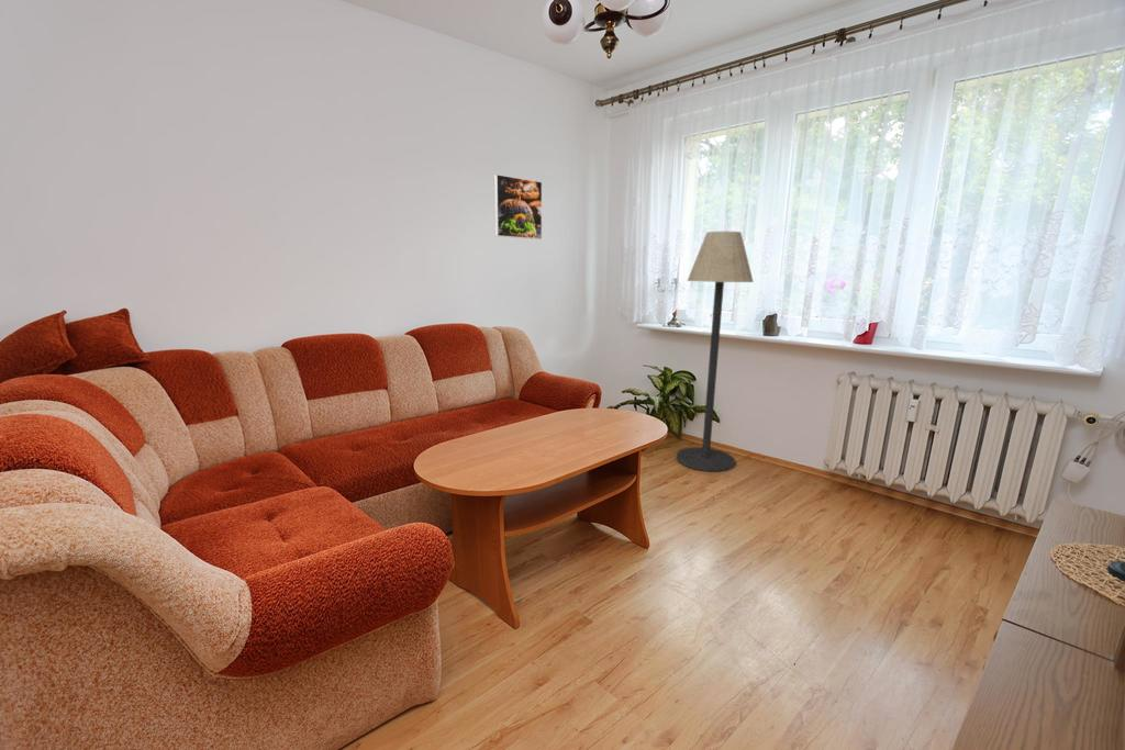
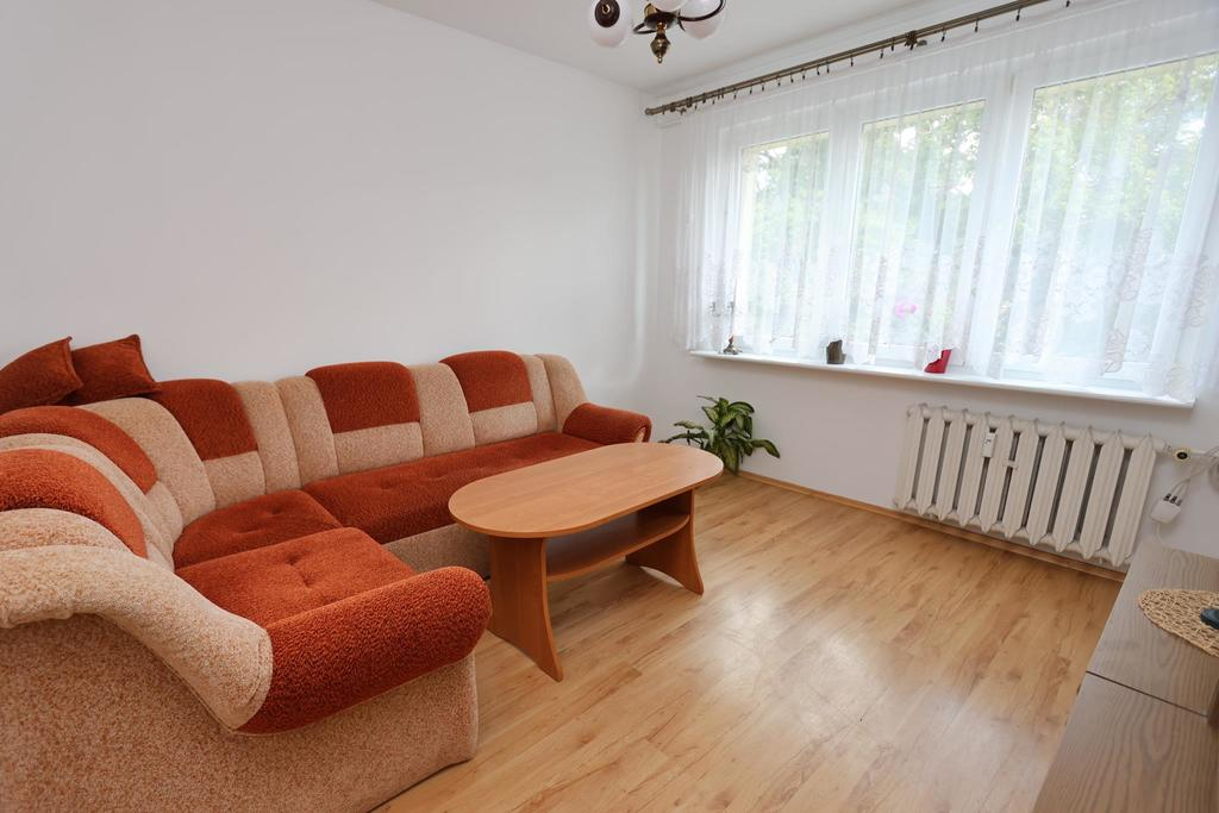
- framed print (519, 208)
- floor lamp (713, 351)
